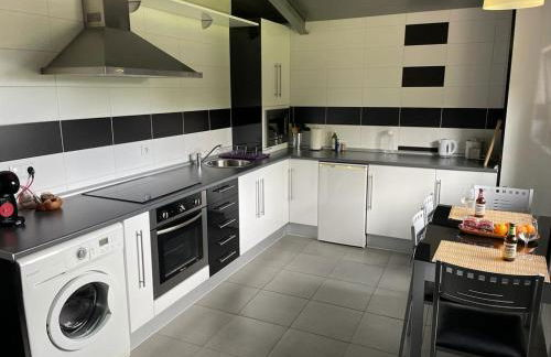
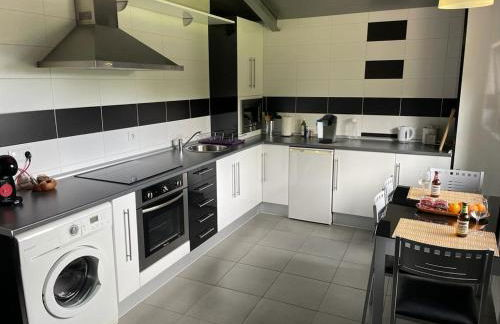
+ coffee maker (323, 127)
